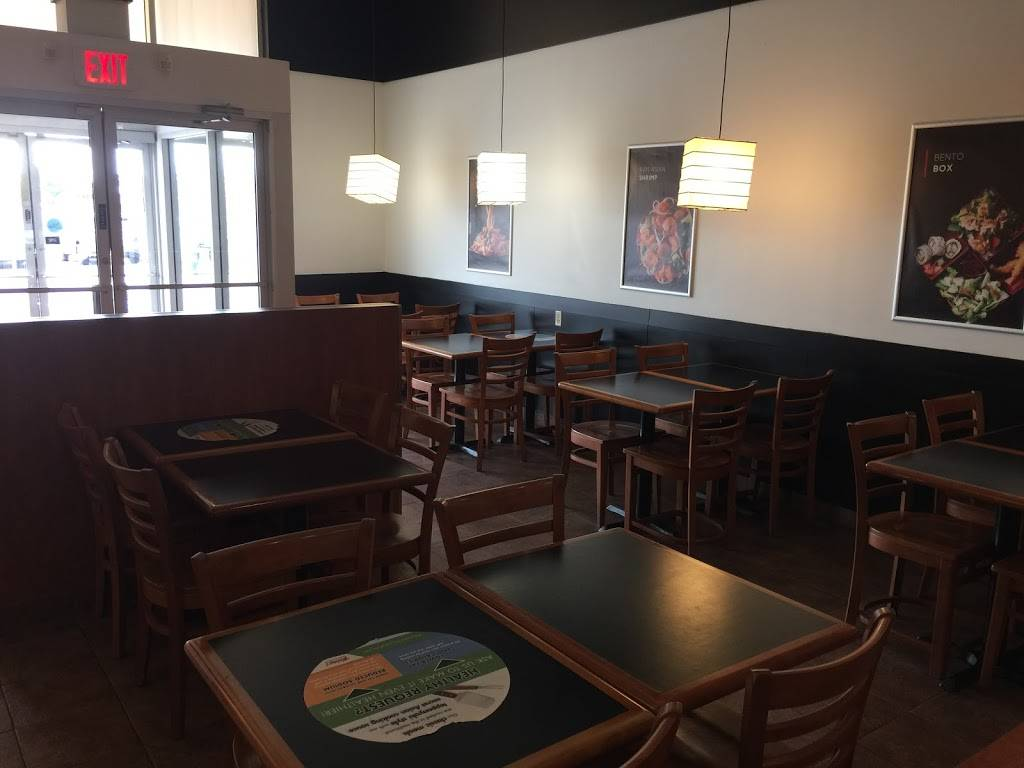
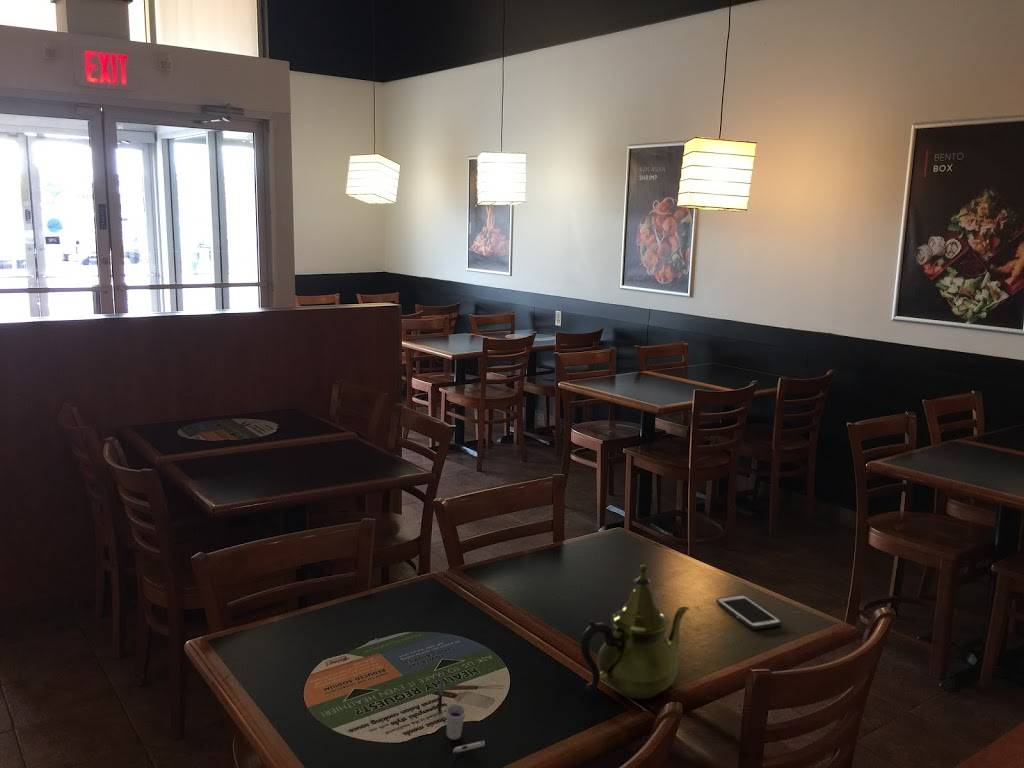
+ cup (453, 712)
+ teapot (637, 626)
+ cell phone (747, 611)
